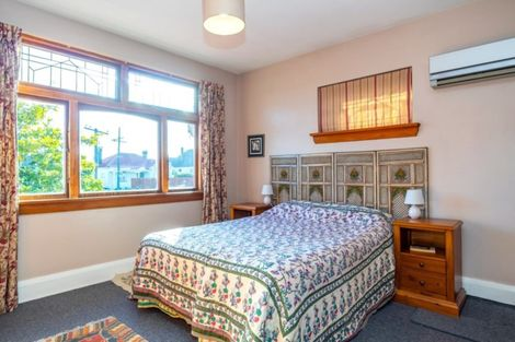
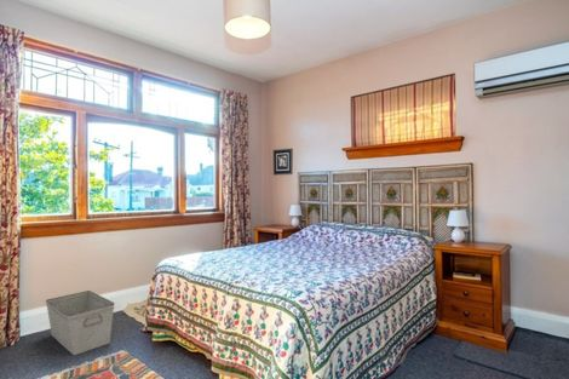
+ storage bin (79, 320)
